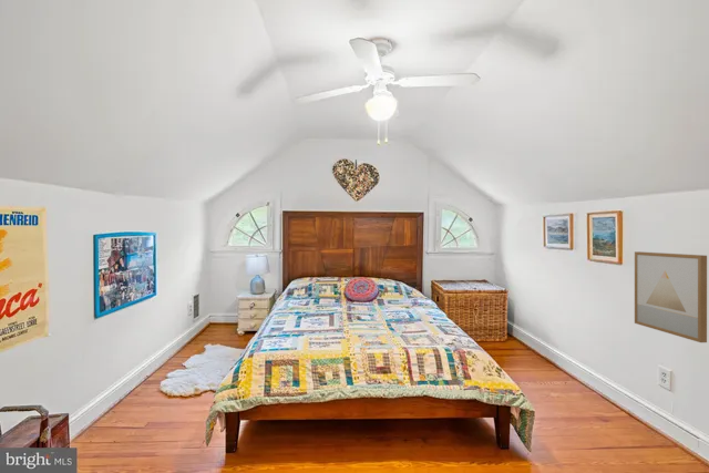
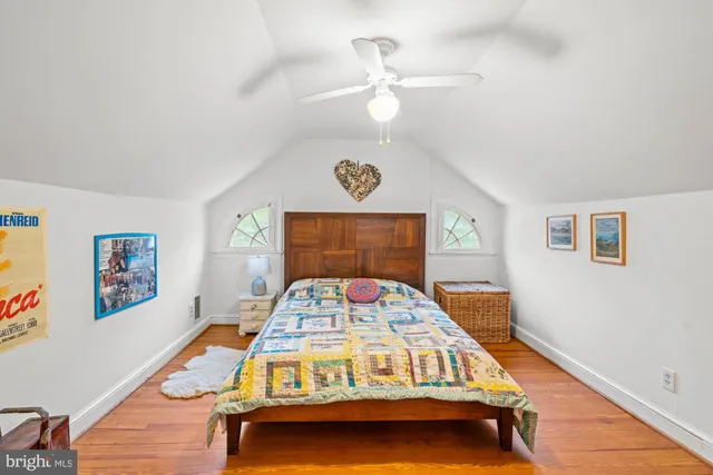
- wall art (667, 292)
